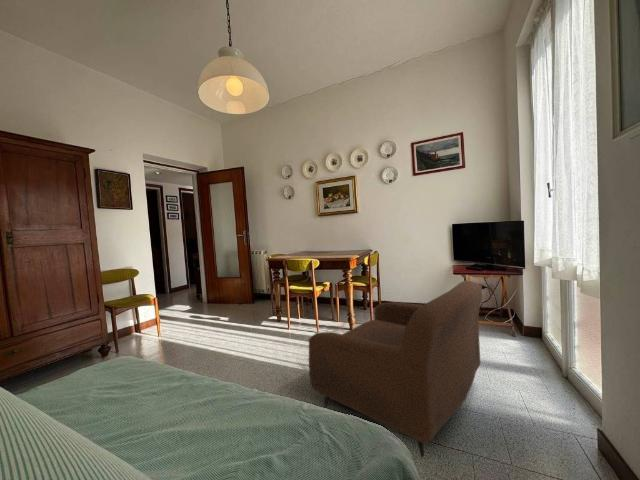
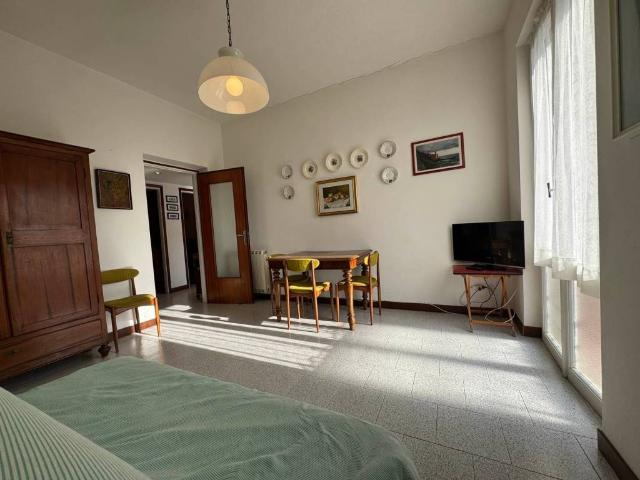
- armchair (400, 340)
